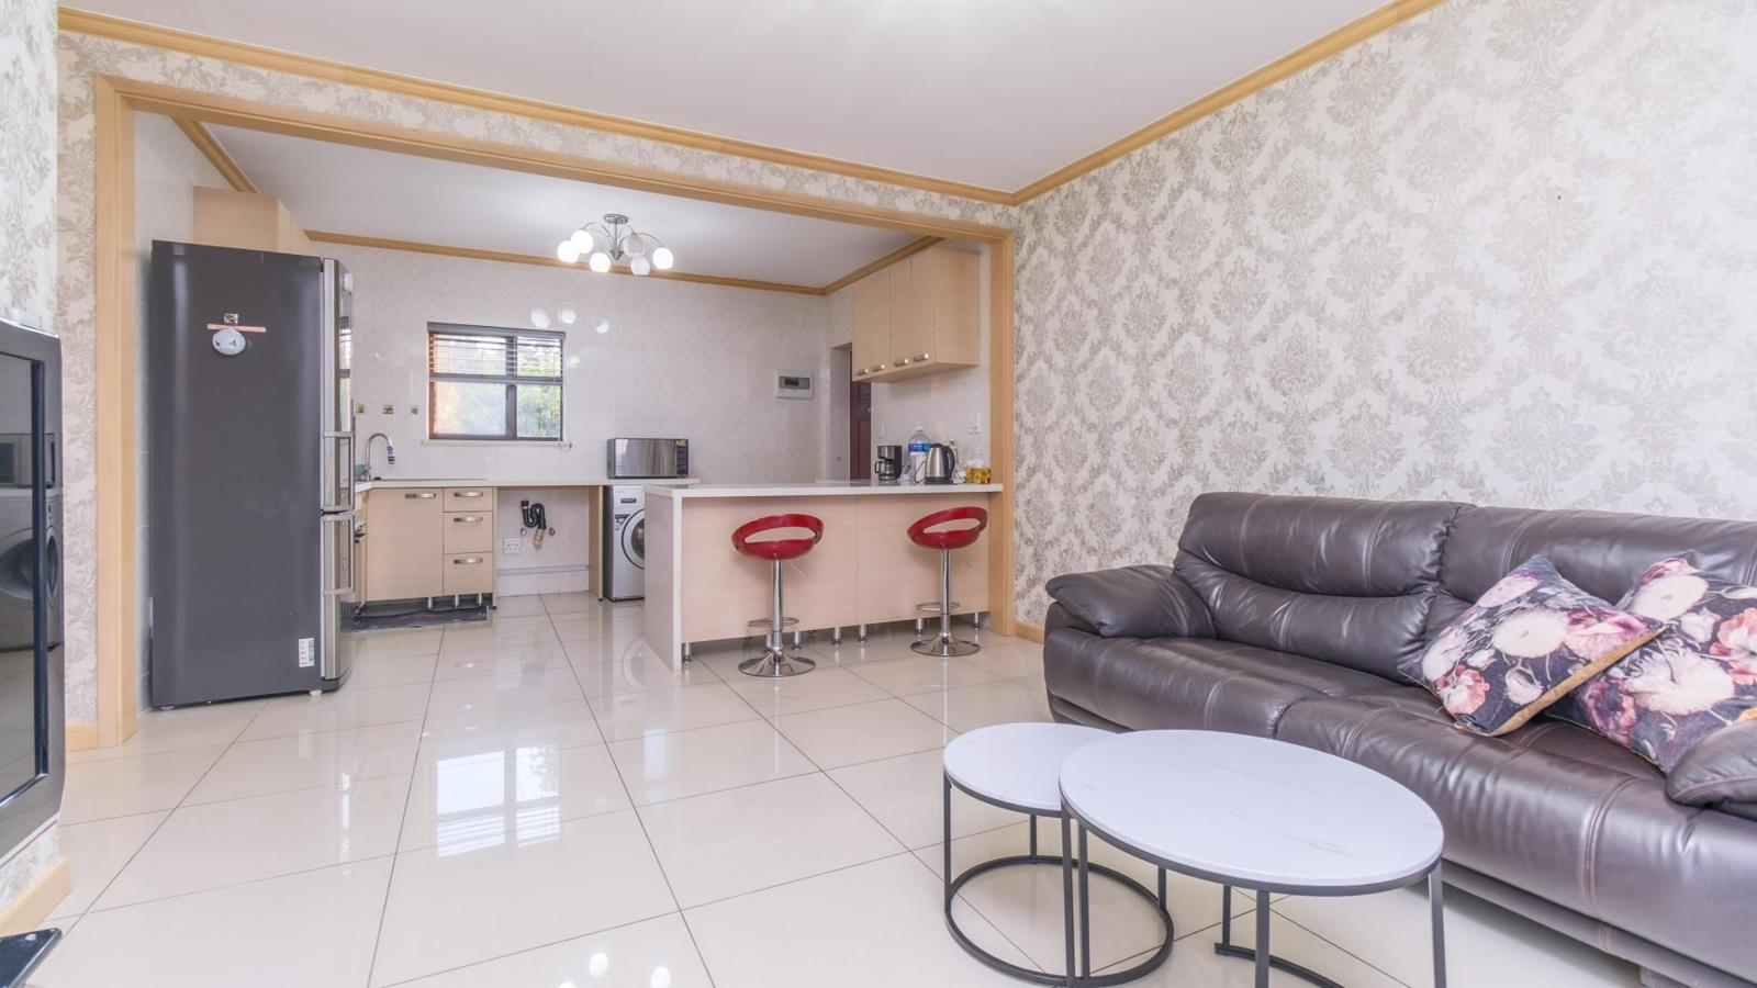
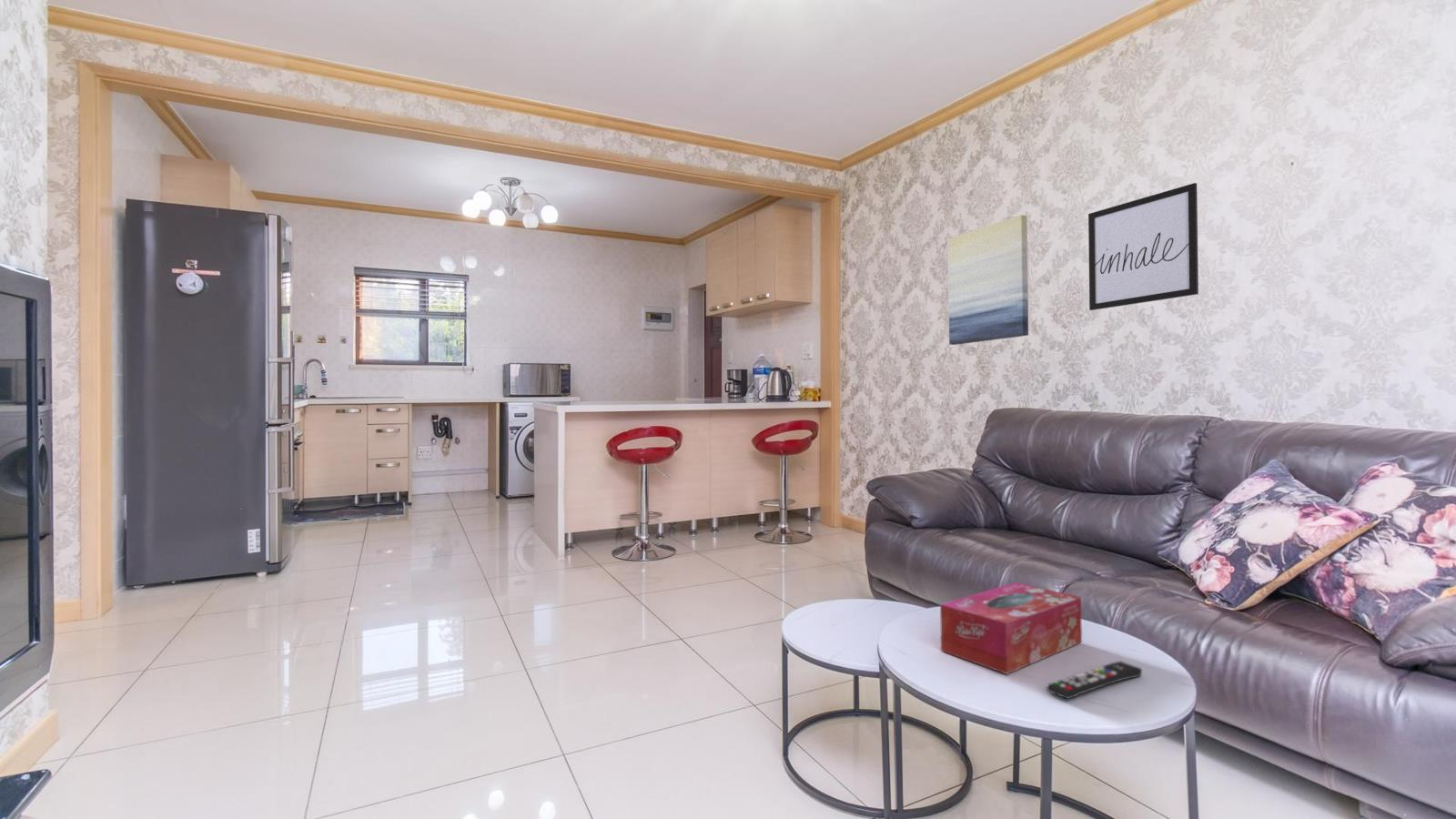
+ tissue box (1012, 623)
+ wall art (1139, 251)
+ wall art (986, 284)
+ remote control (1096, 679)
